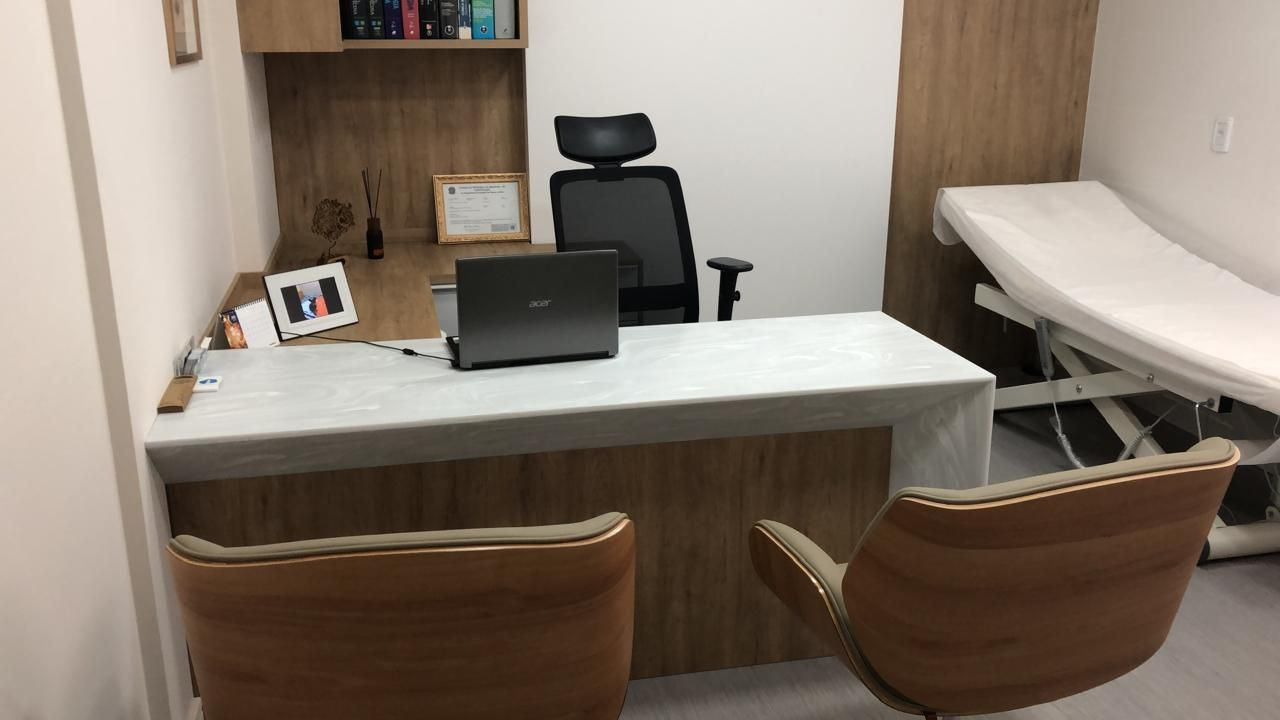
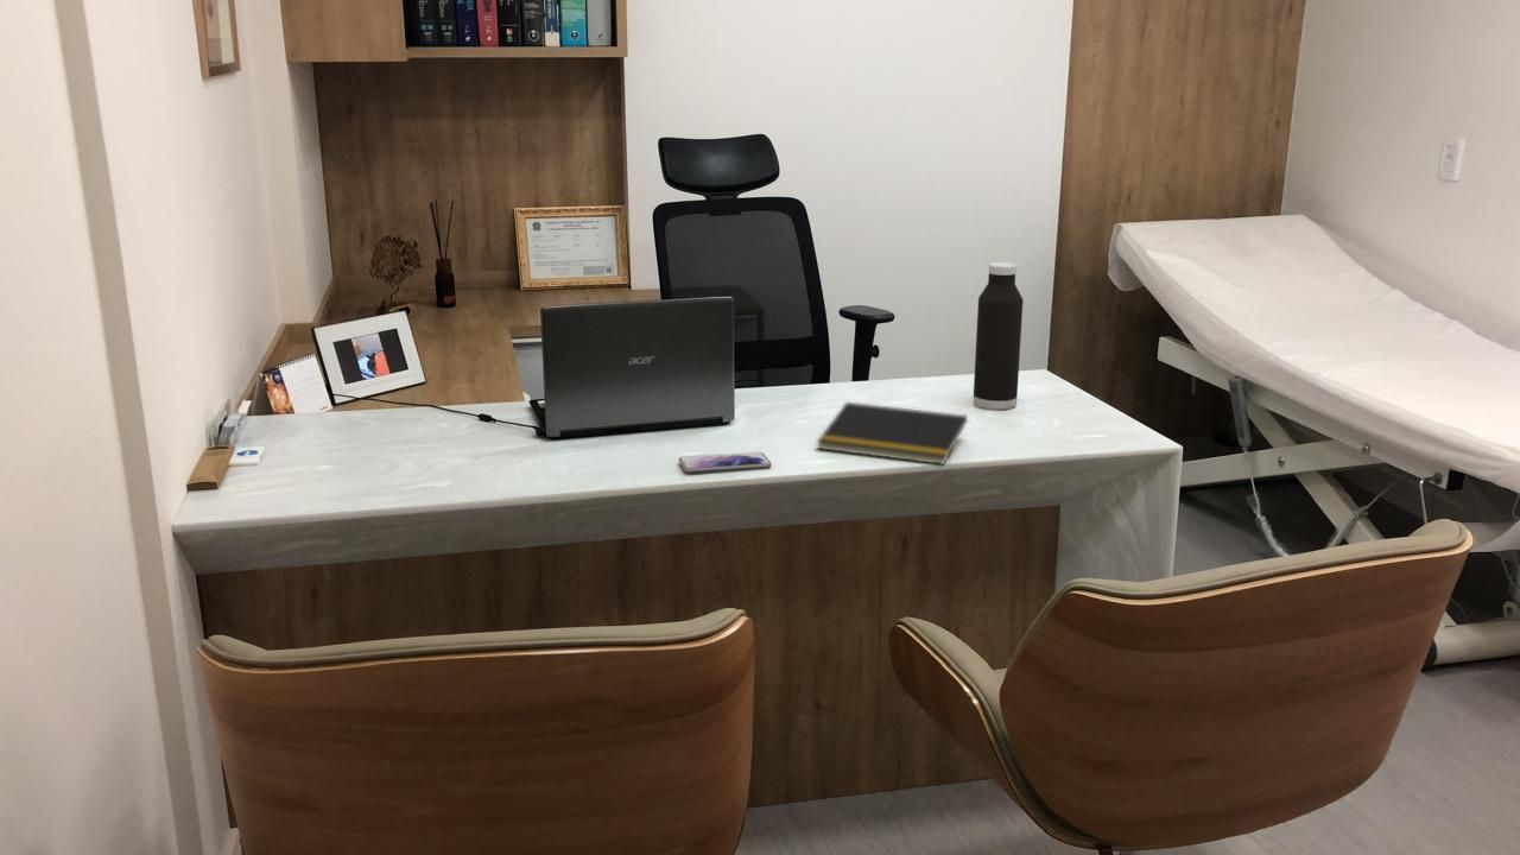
+ water bottle (998, 335)
+ smartphone (724, 462)
+ notepad (892, 431)
